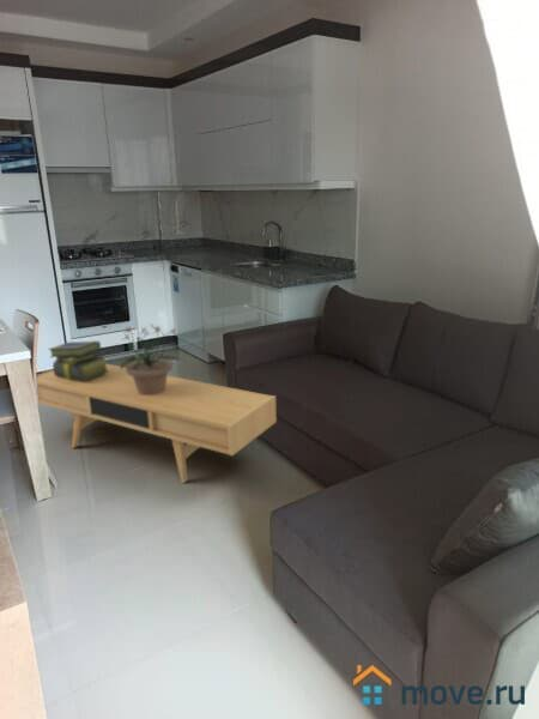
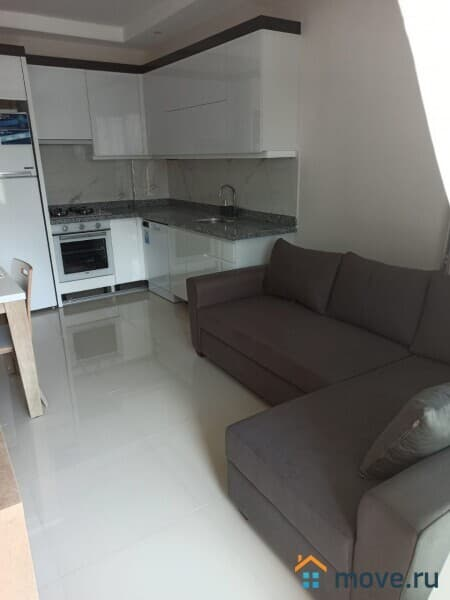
- tv console (146, 417)
- potted plant (149, 356)
- stack of books (77, 358)
